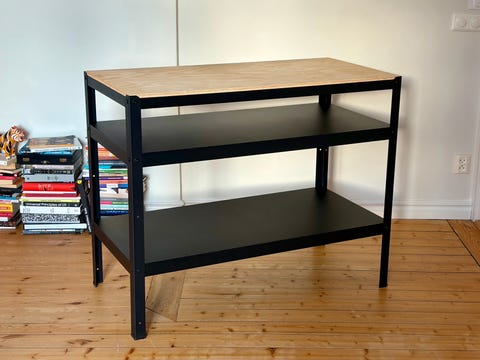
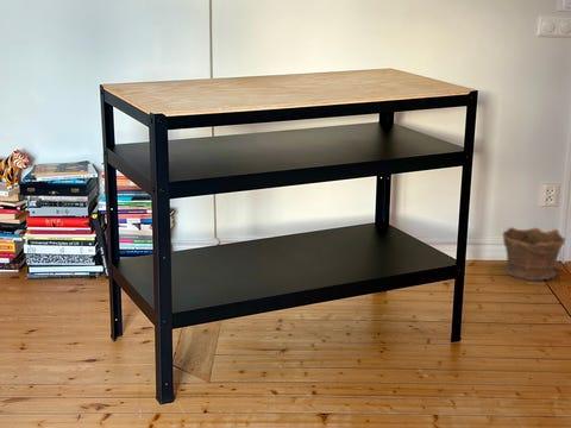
+ clay pot (532, 244)
